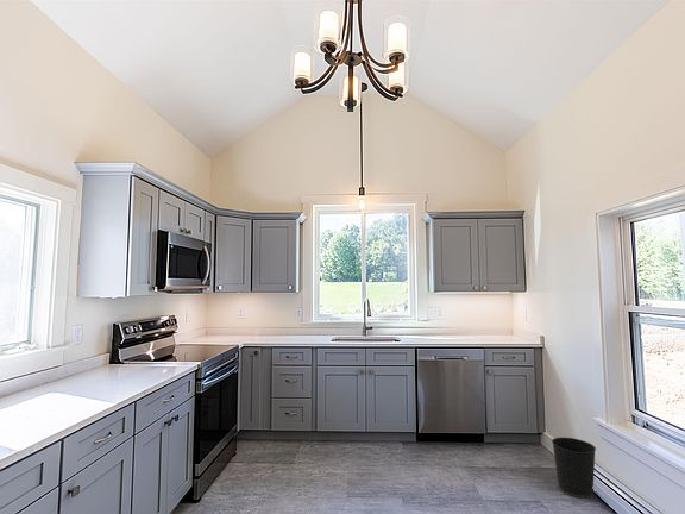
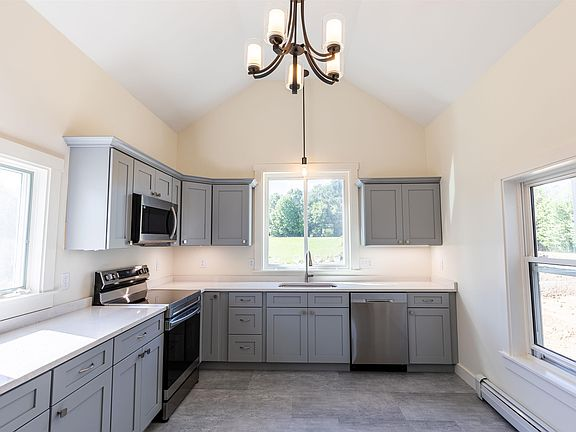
- wastebasket (574, 466)
